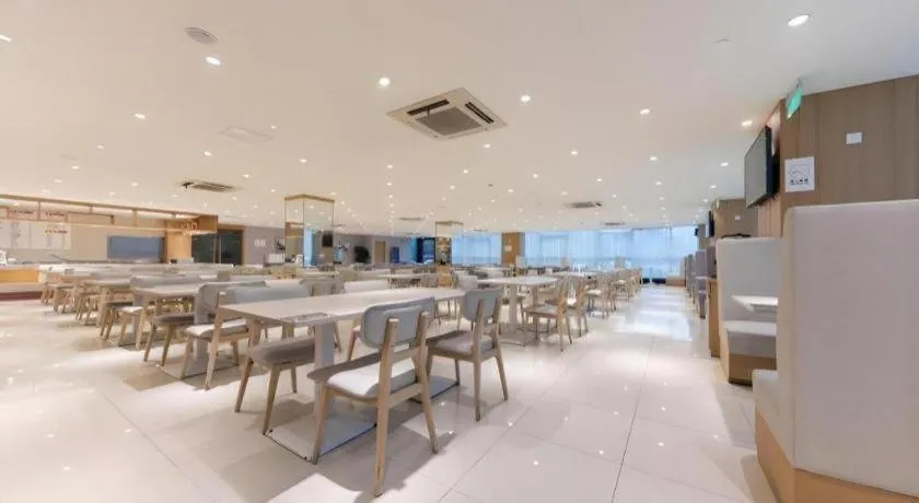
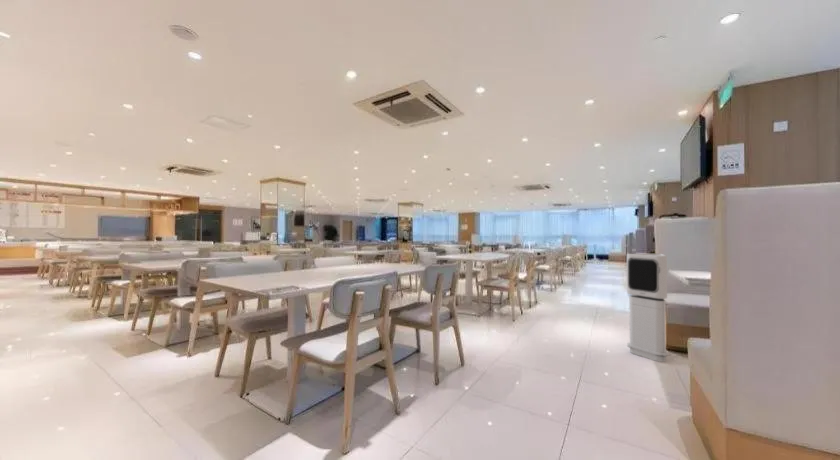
+ air purifier (652, 304)
